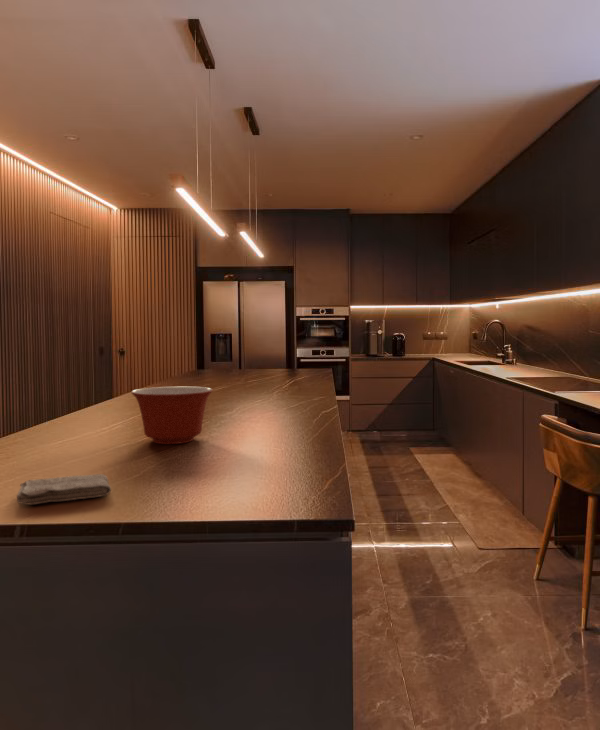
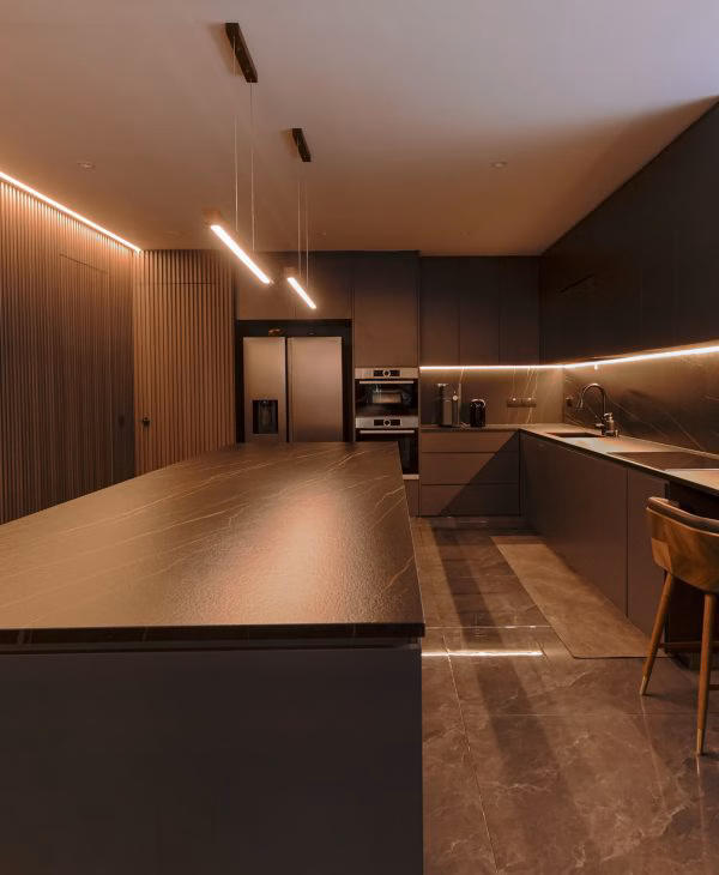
- washcloth (65, 487)
- mixing bowl (173, 415)
